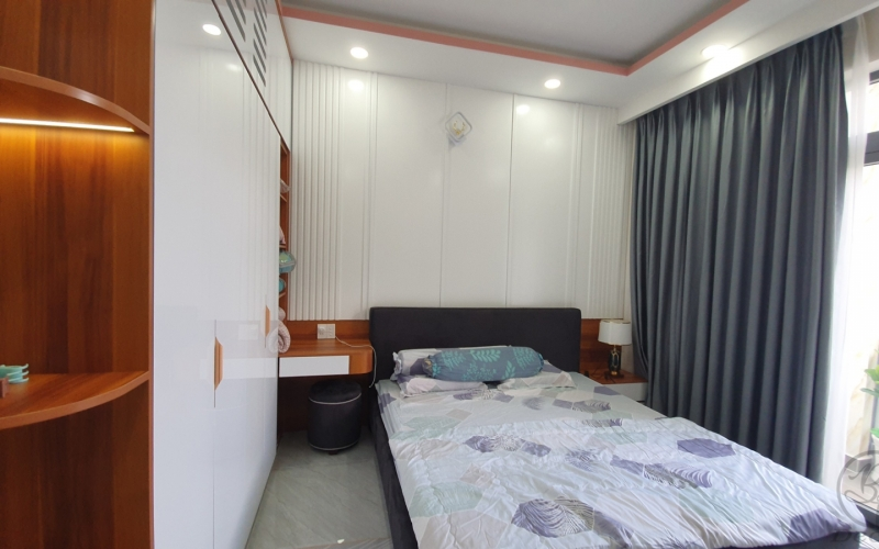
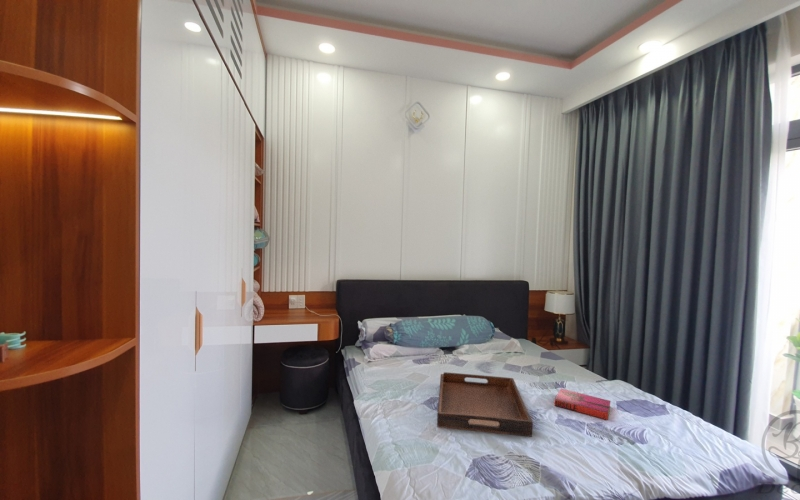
+ serving tray (479, 399)
+ hardback book (582, 403)
